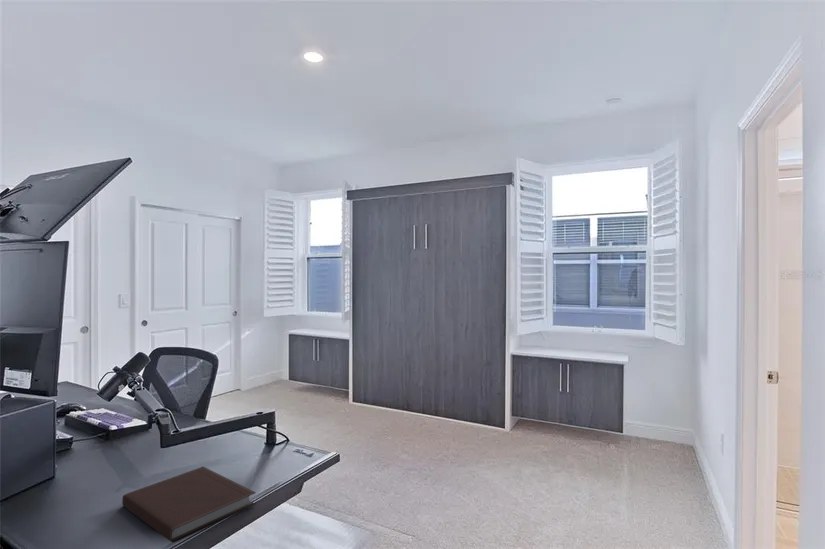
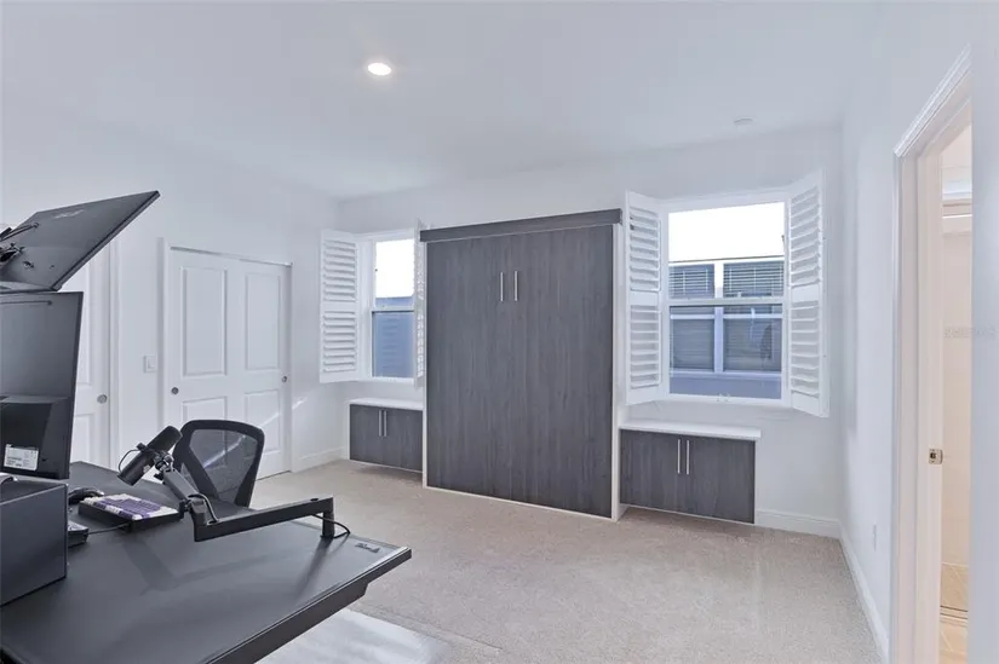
- notebook (189, 499)
